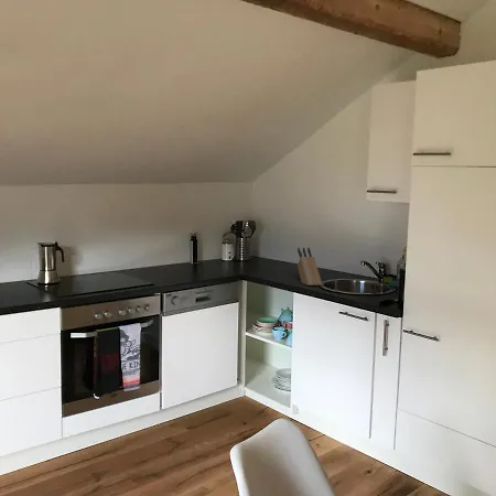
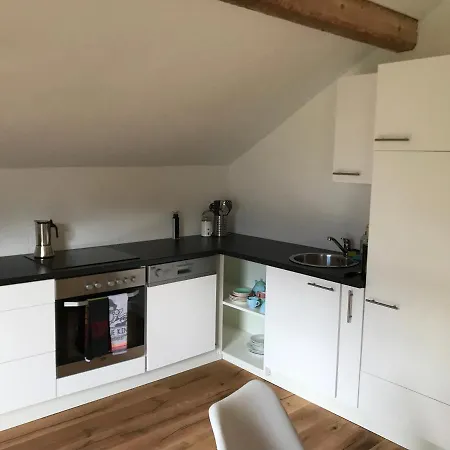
- knife block (309, 266)
